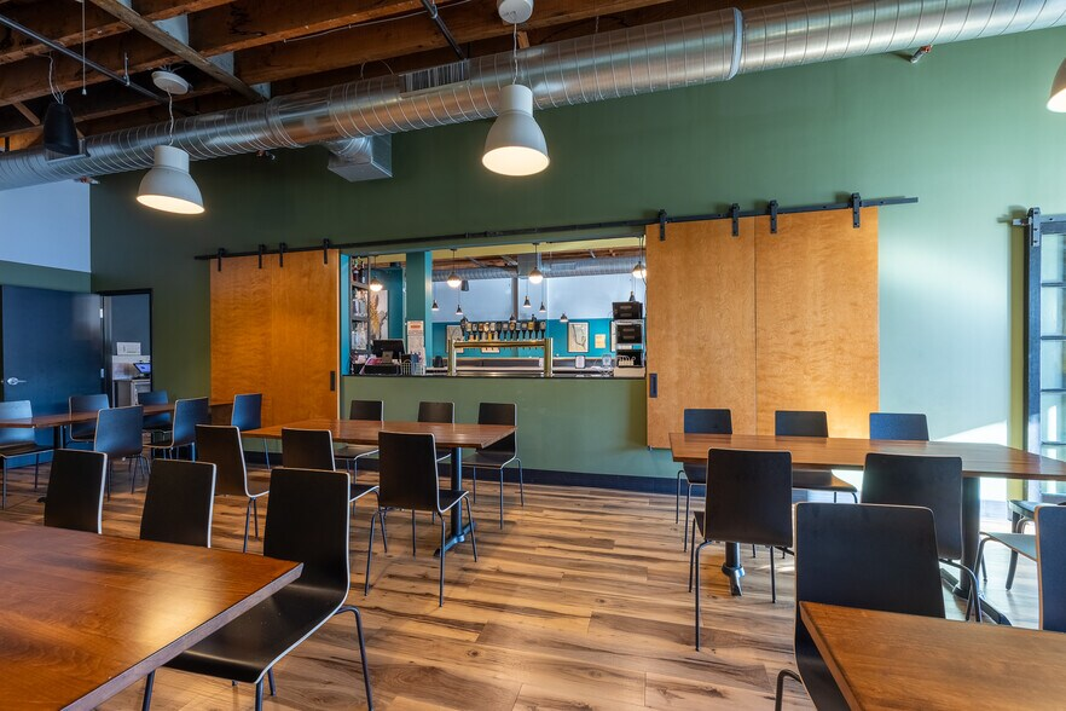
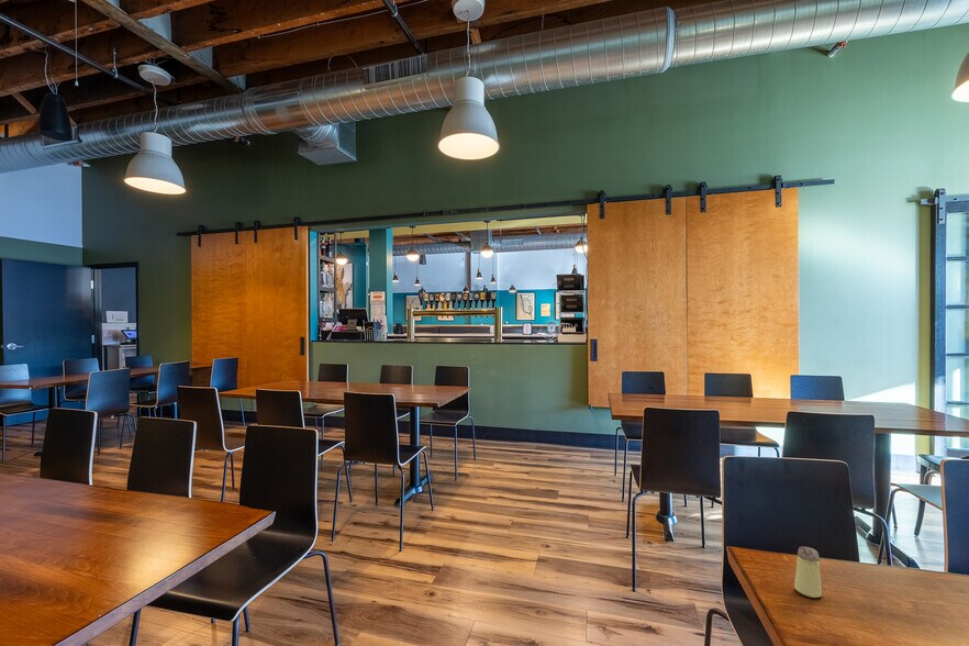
+ saltshaker (808, 570)
